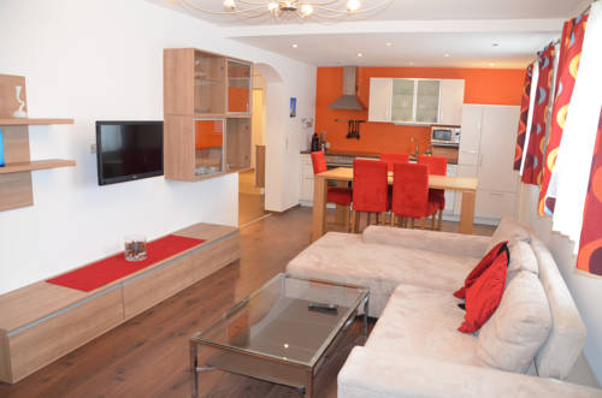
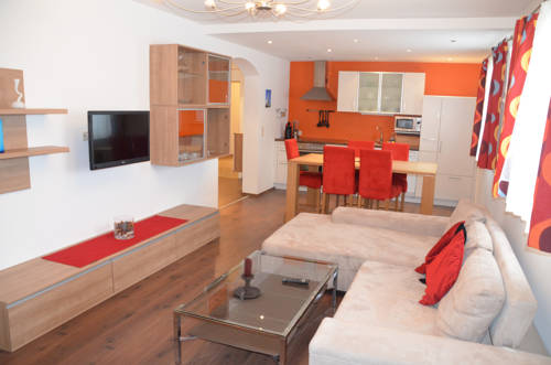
+ candle holder (246, 277)
